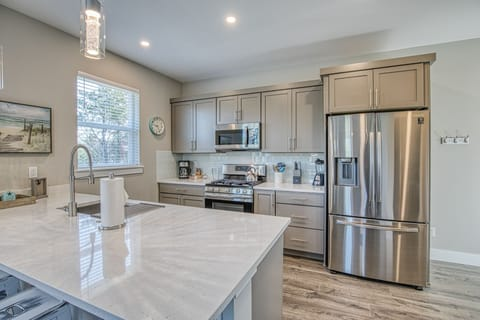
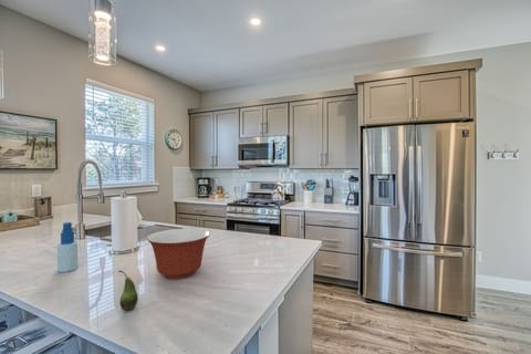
+ spray bottle (67, 246)
+ fruit (128, 289)
+ mixing bowl (179, 253)
